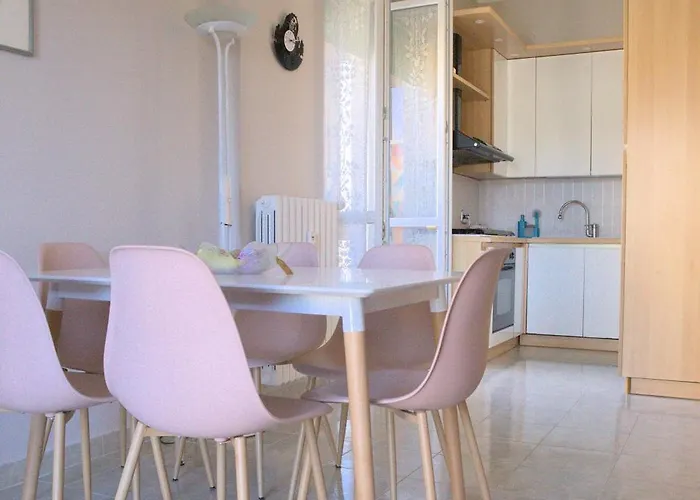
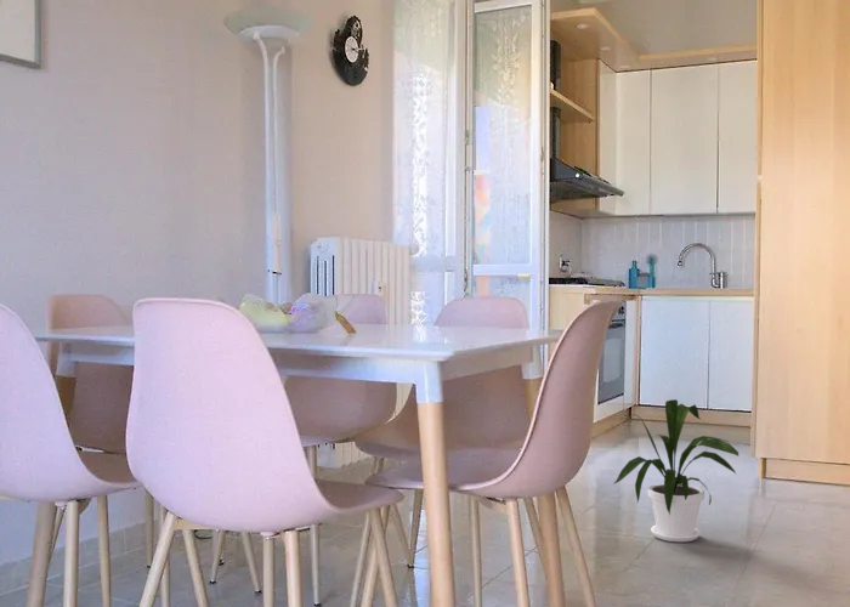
+ house plant (679, 465)
